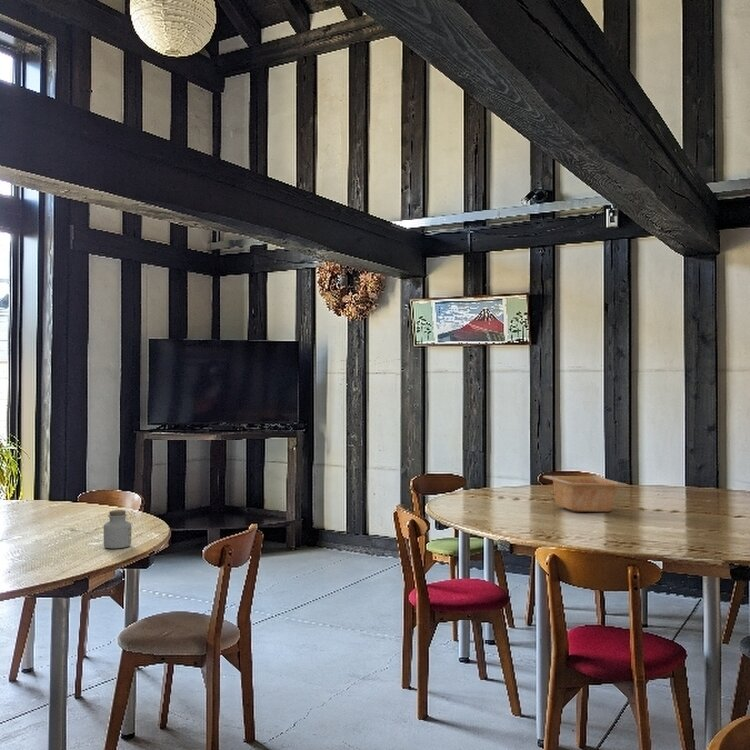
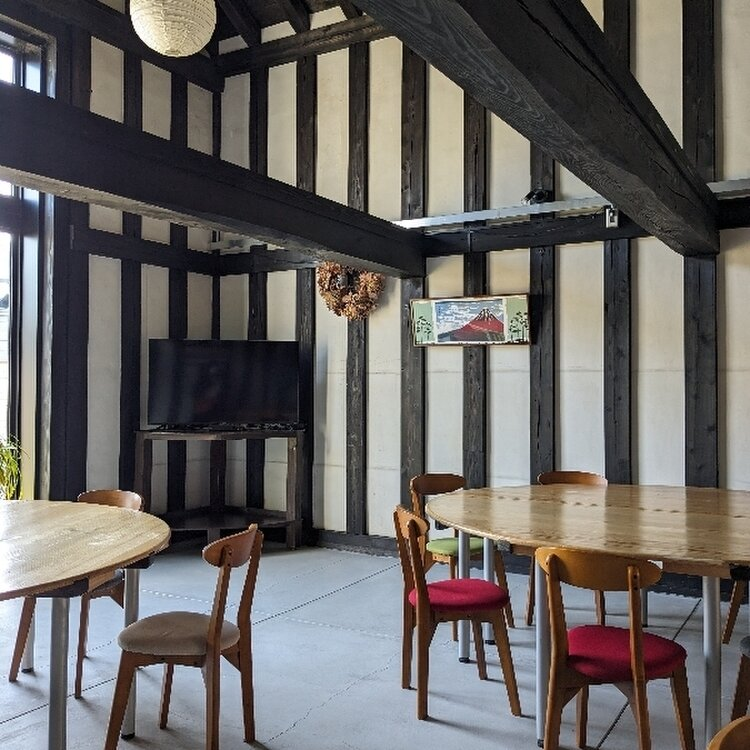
- serving bowl (584, 494)
- jar (117, 528)
